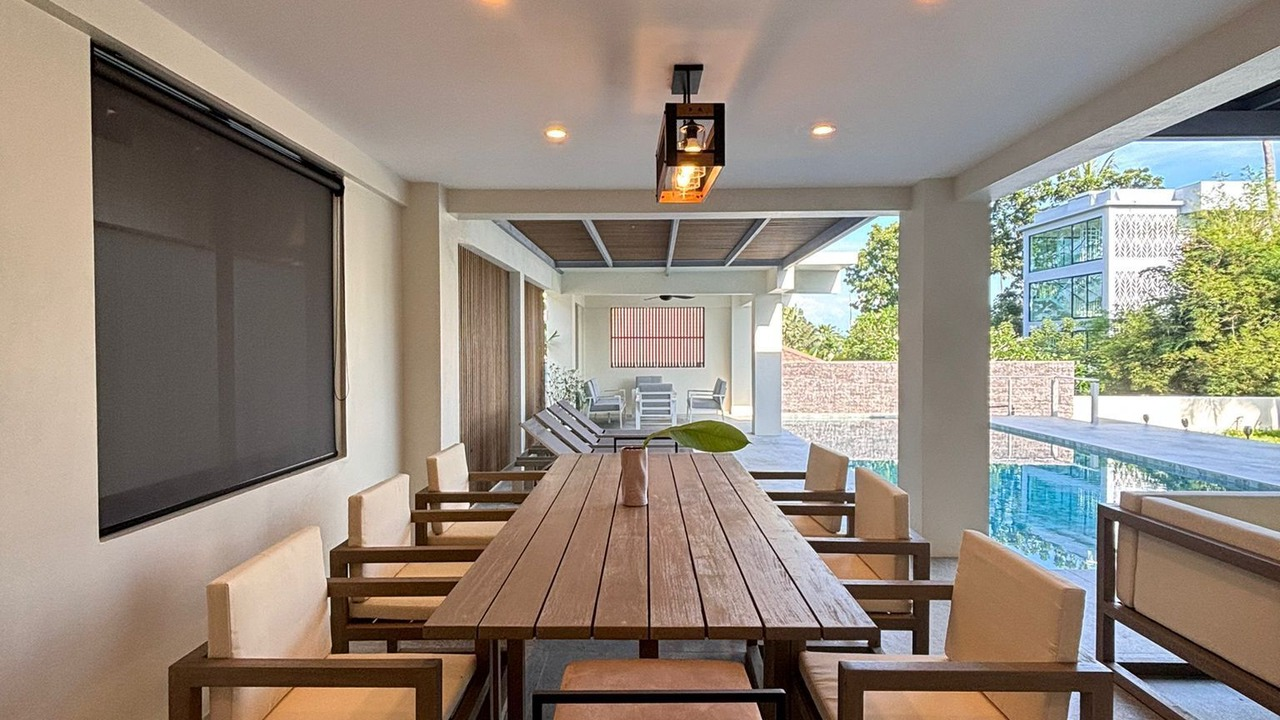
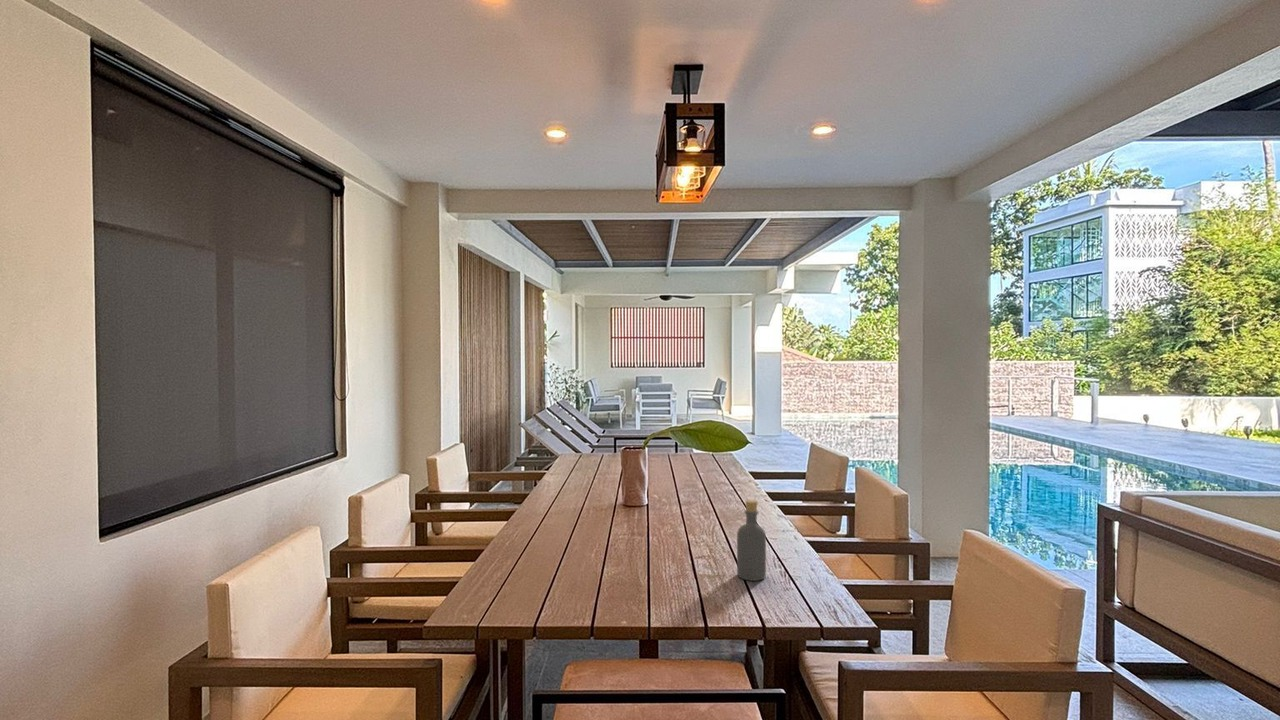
+ bottle (751, 538)
